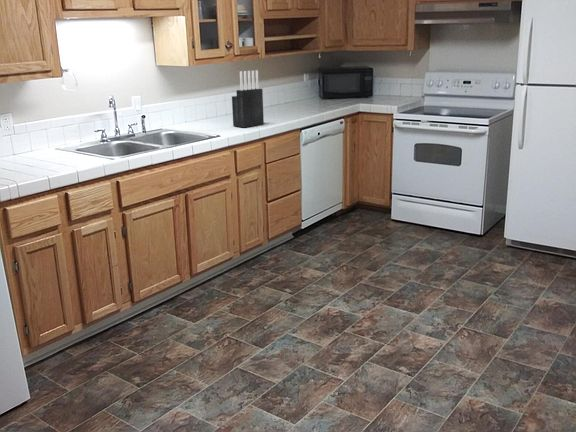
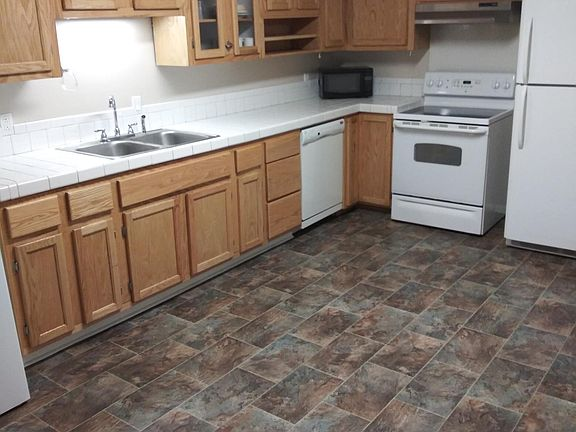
- knife block (246, 98)
